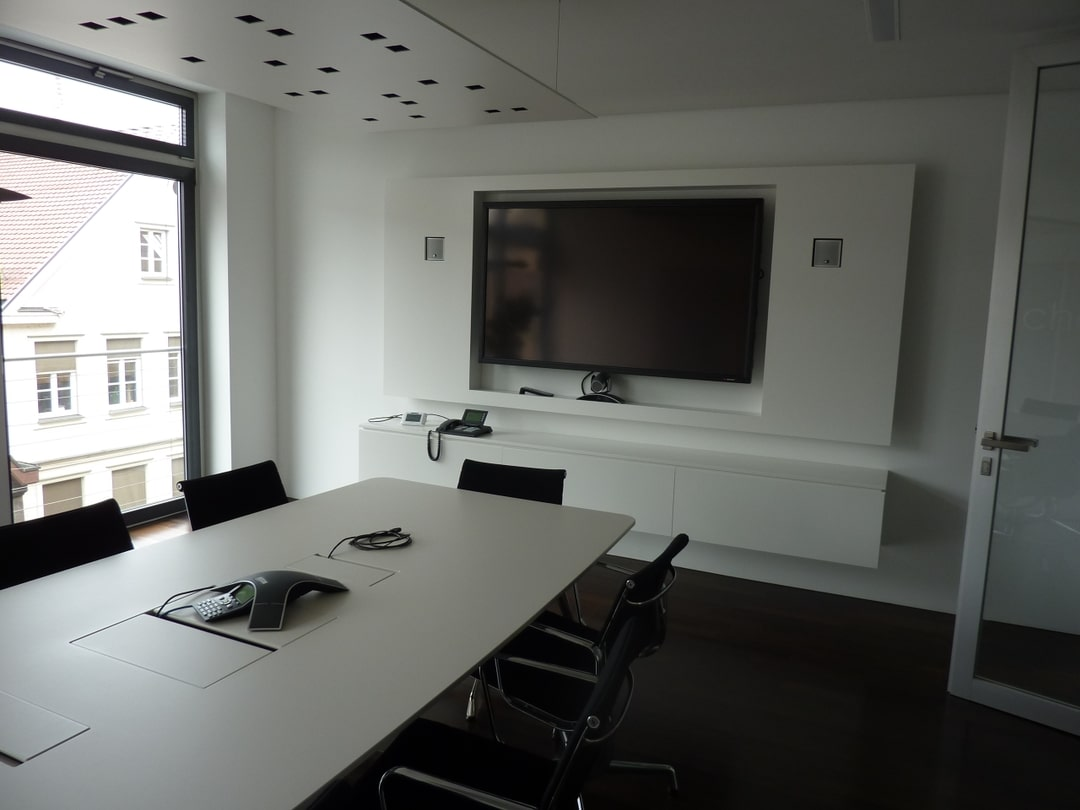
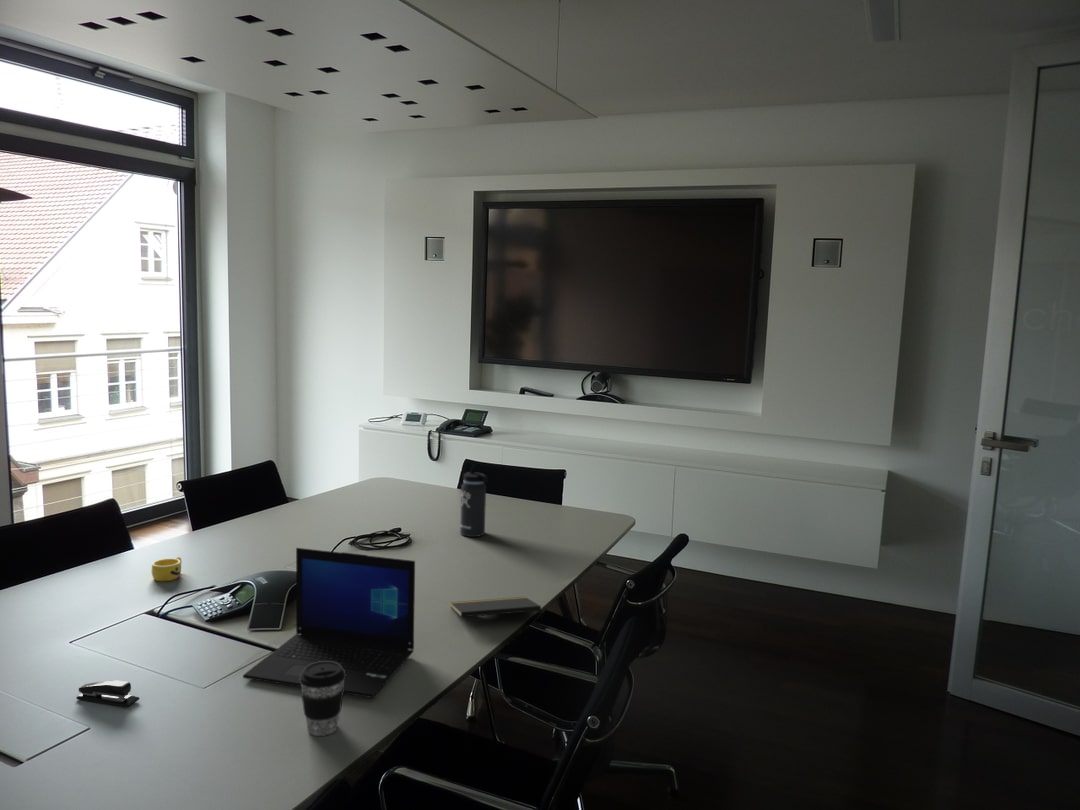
+ coffee cup (322, 698)
+ laptop (332, 617)
+ stapler (107, 690)
+ cup (169, 568)
+ notepad (494, 606)
+ thermos bottle (475, 498)
